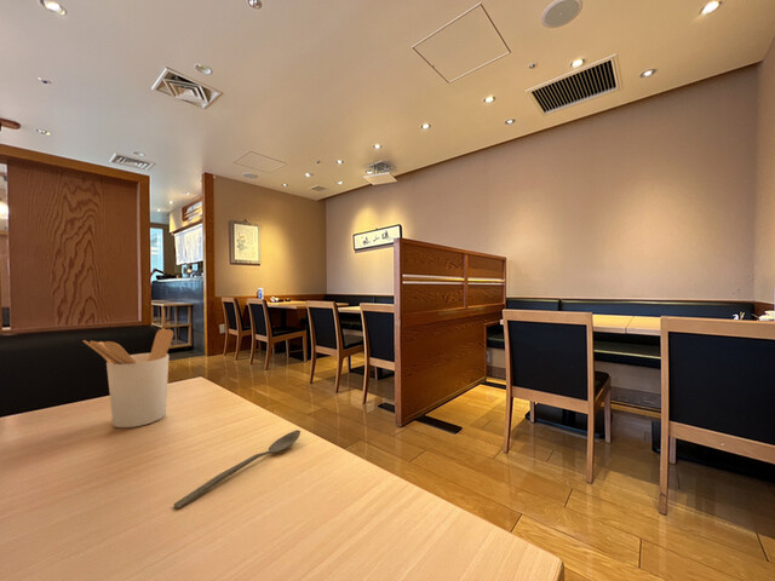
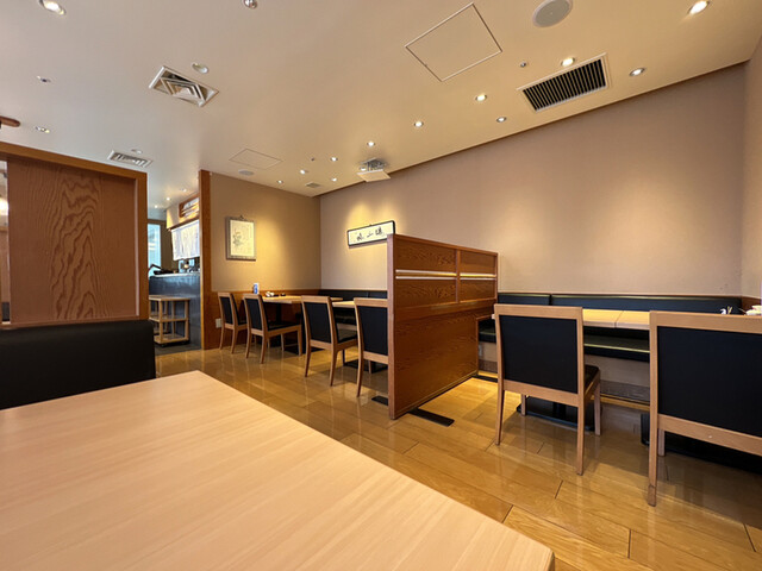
- spoon (248, 461)
- utensil holder (128, 376)
